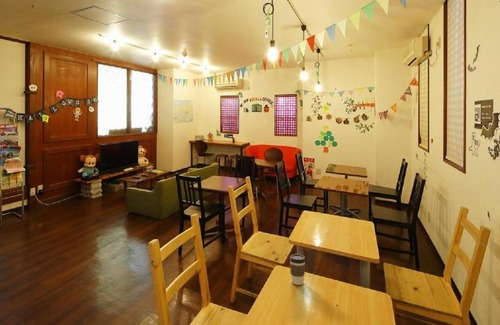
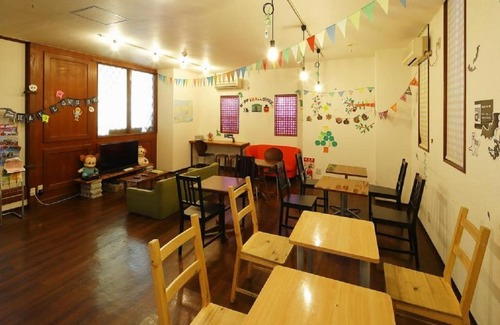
- coffee cup (297, 269)
